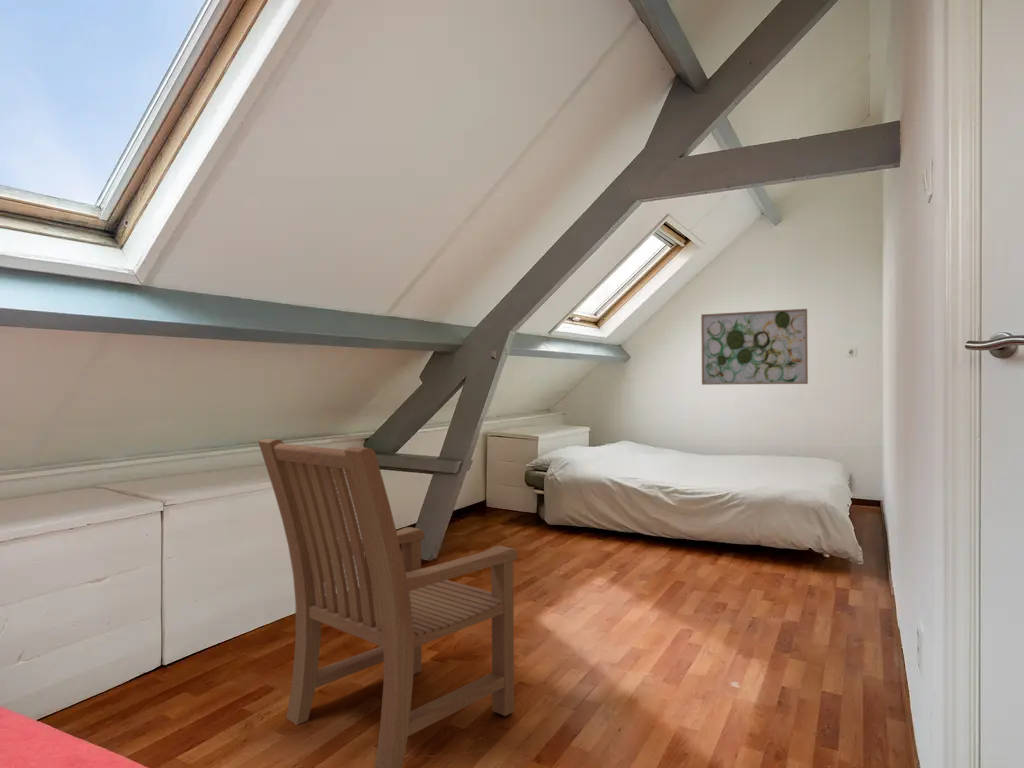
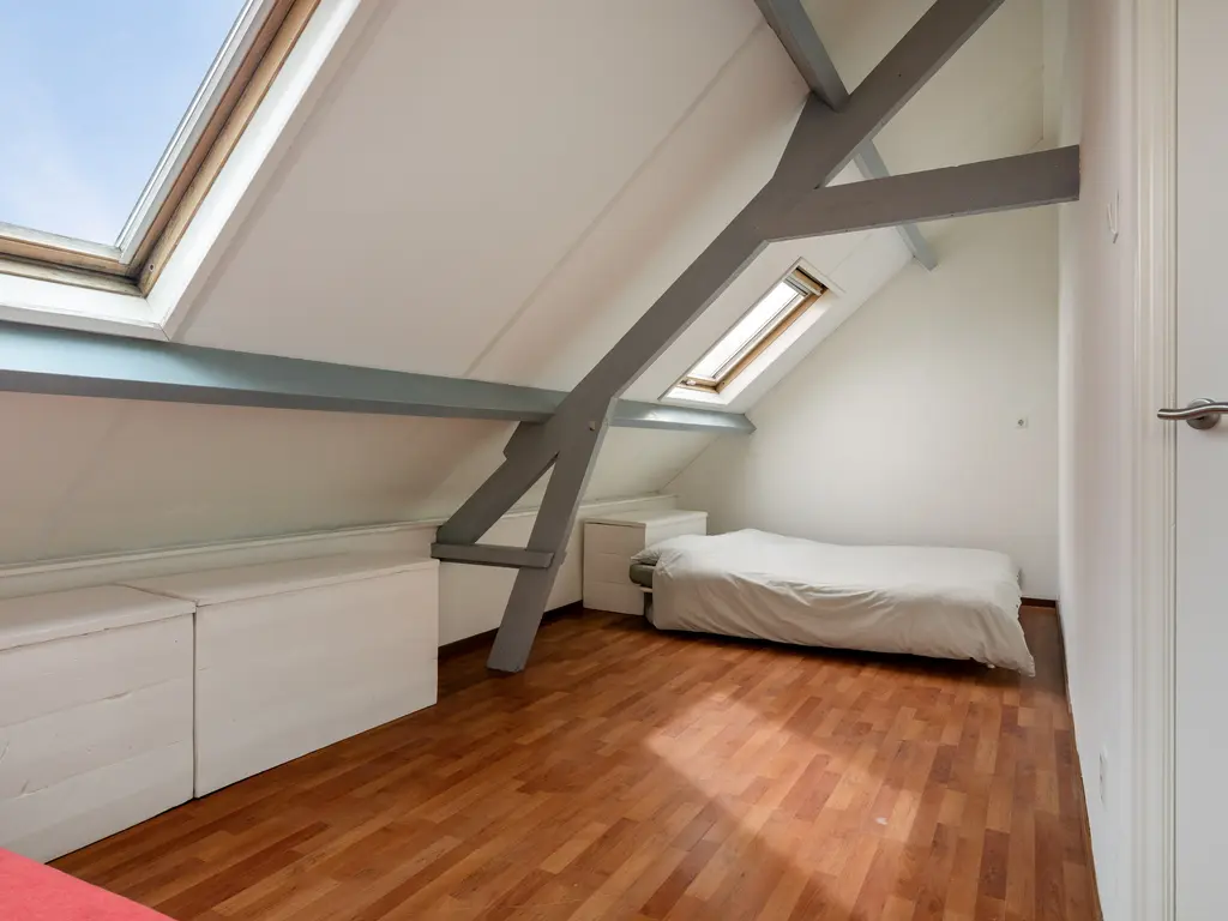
- wall art (752, 348)
- armchair (391, 578)
